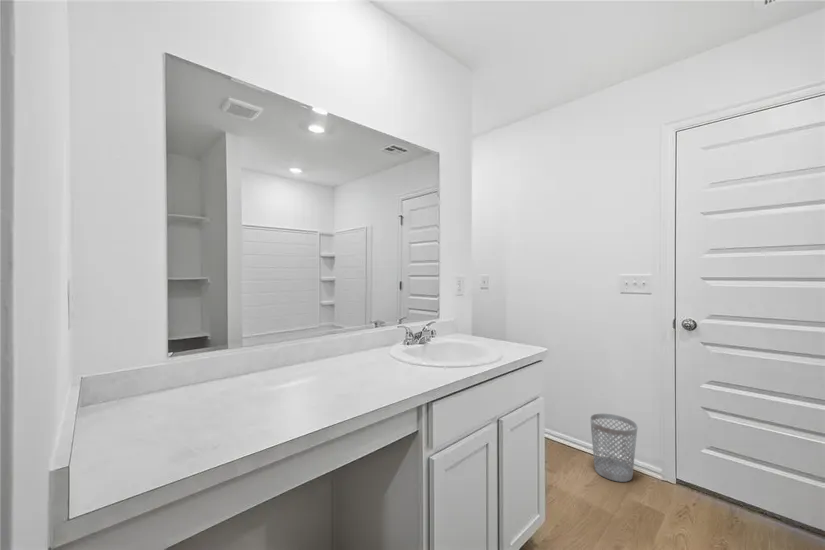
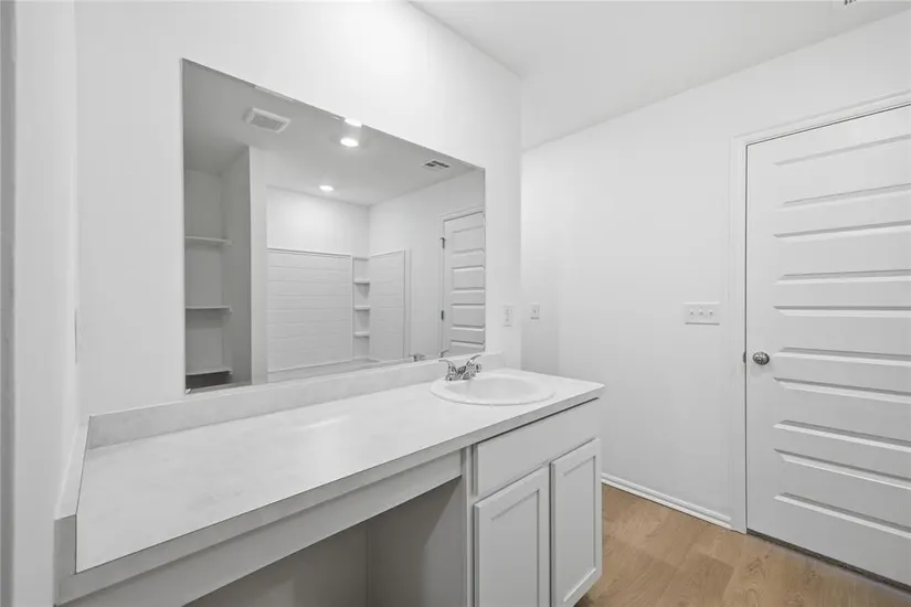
- wastebasket (612, 447)
